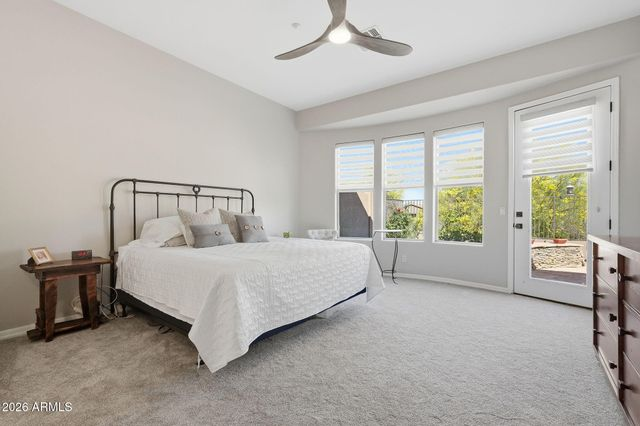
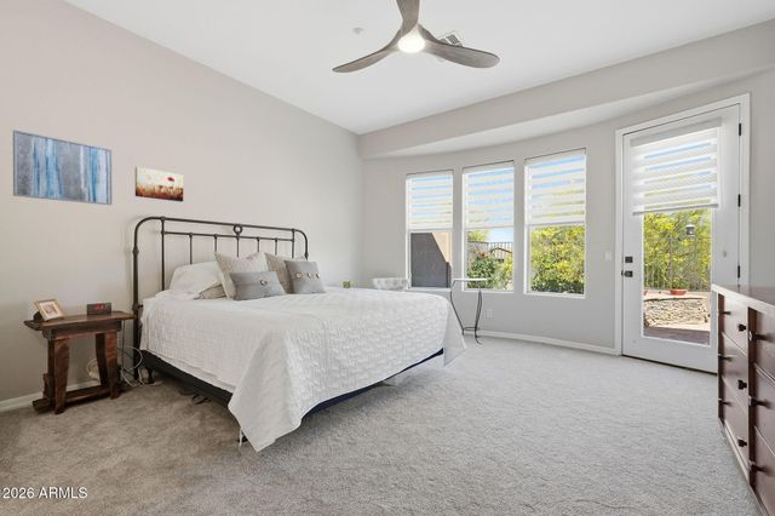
+ wall art (160, 184)
+ wall art (65, 171)
